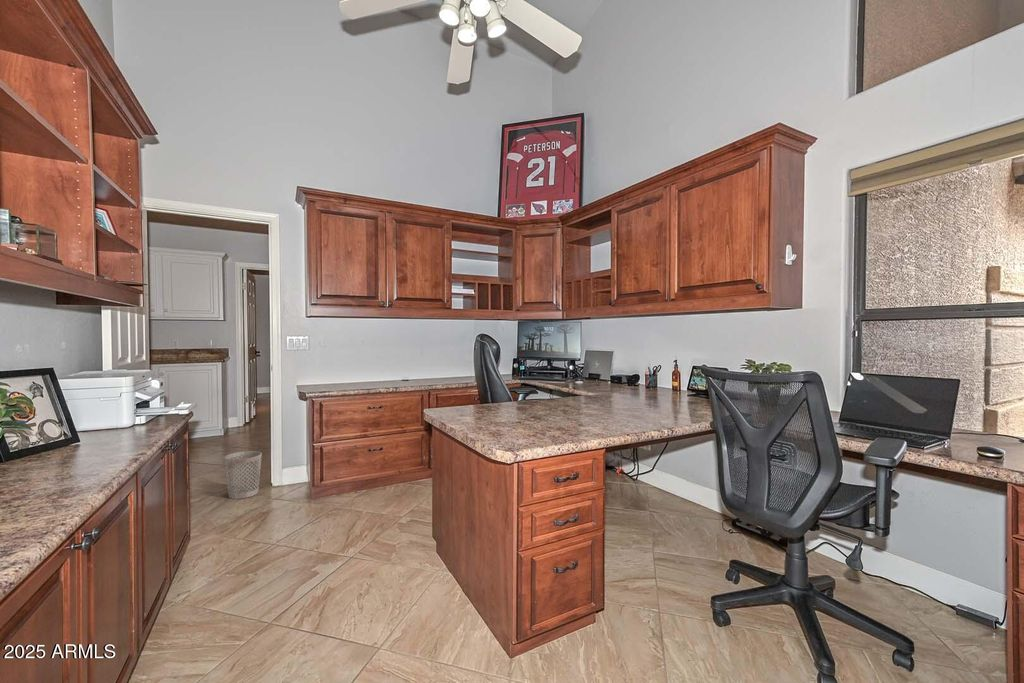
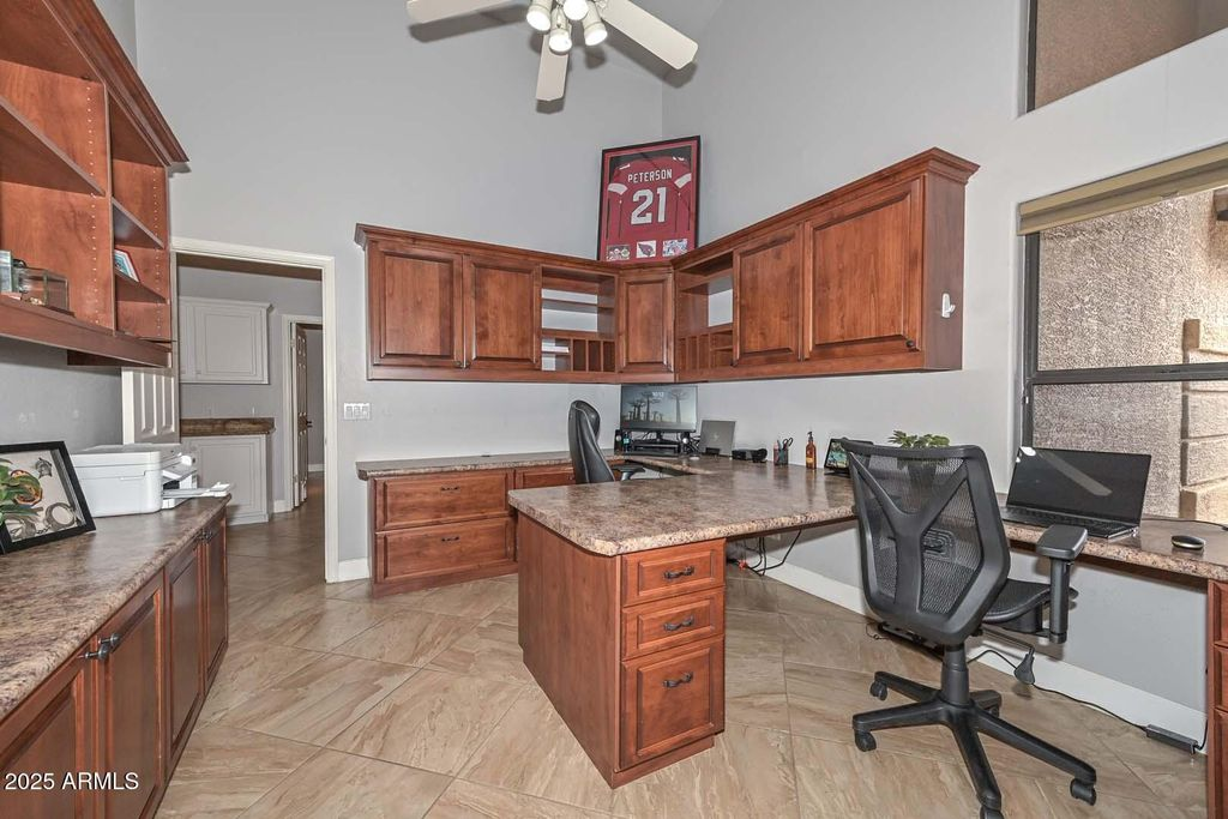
- wastebasket (243, 474)
